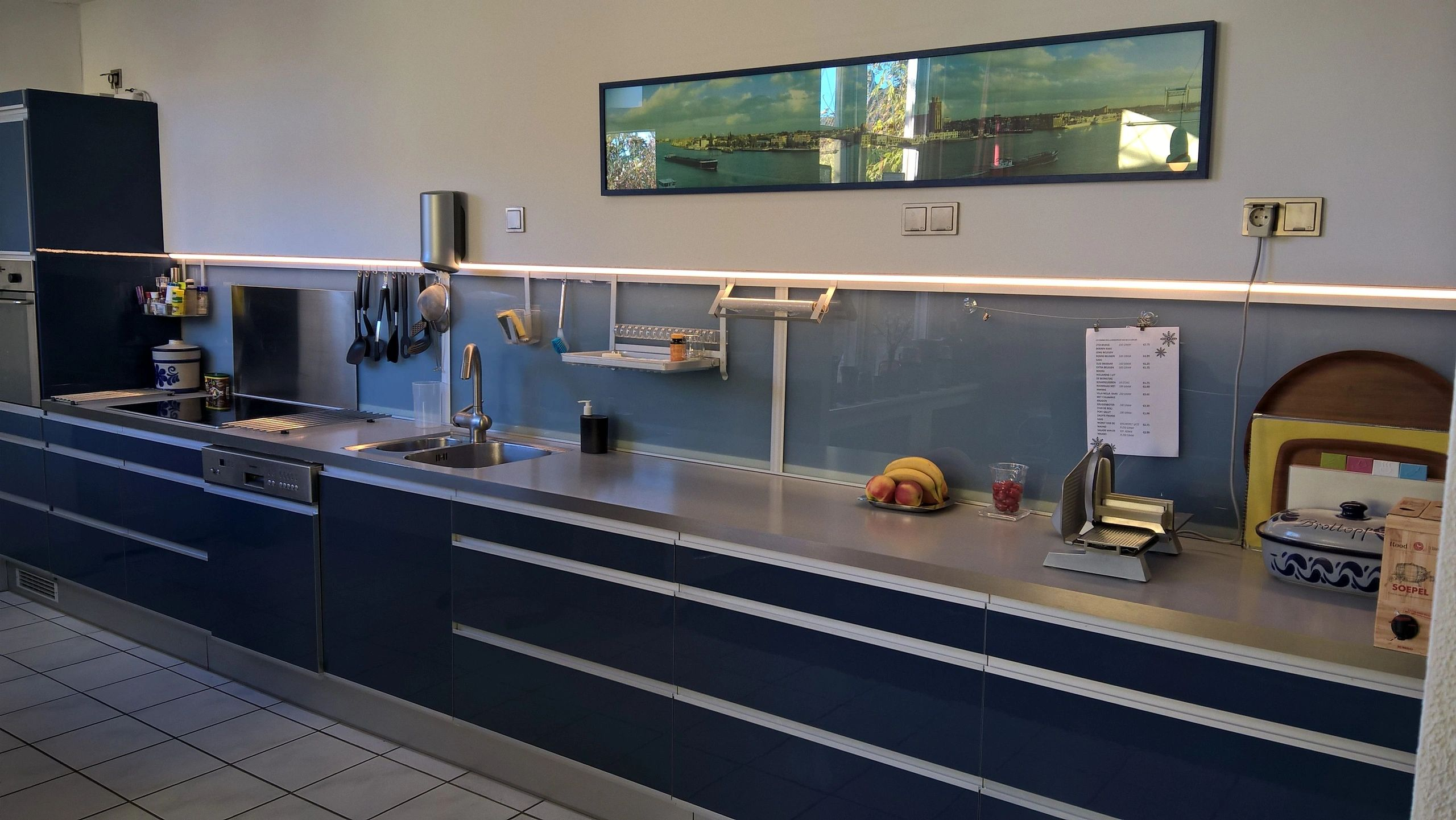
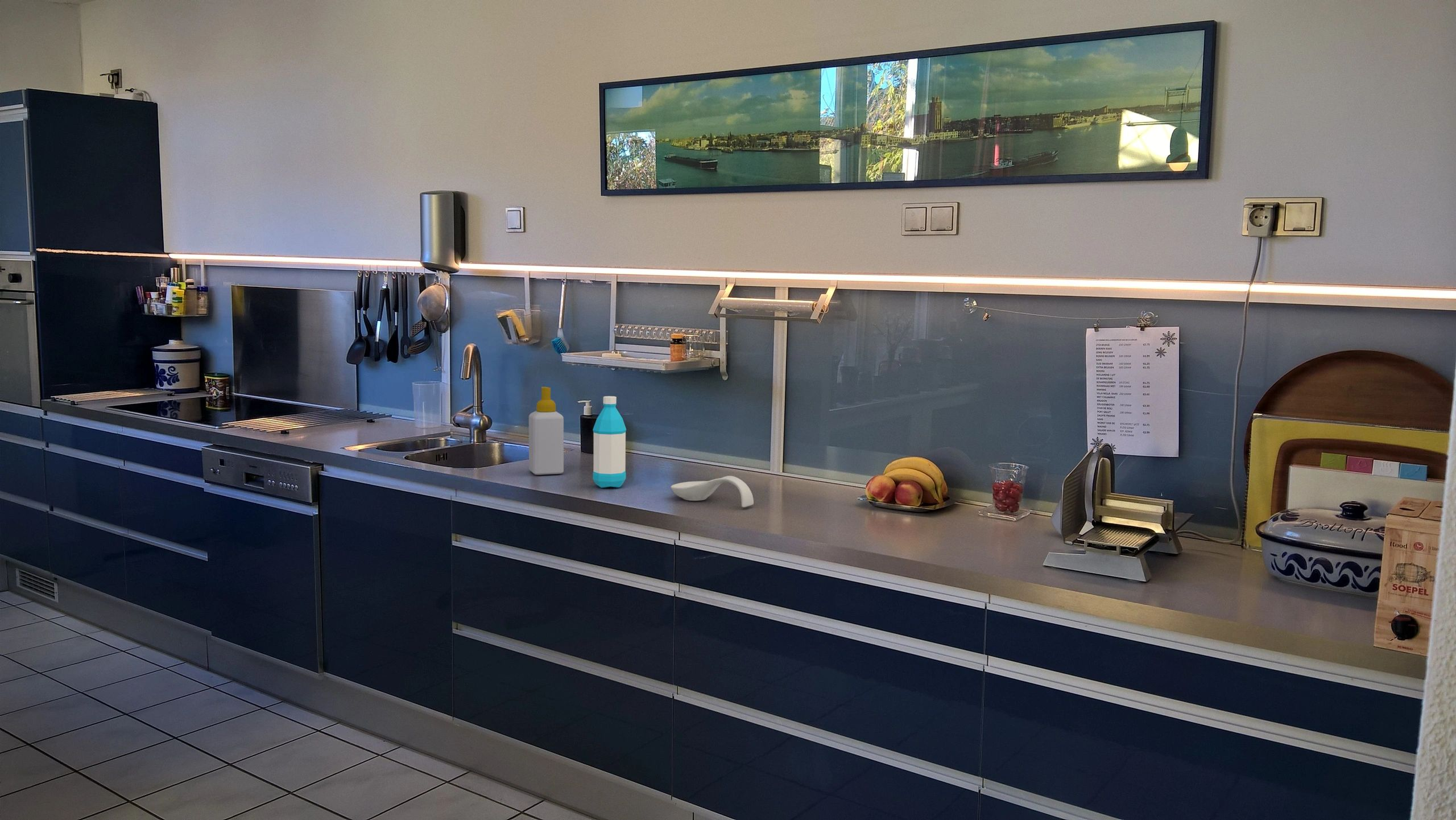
+ soap bottle (546, 430)
+ water bottle (609, 442)
+ spoon rest (712, 488)
